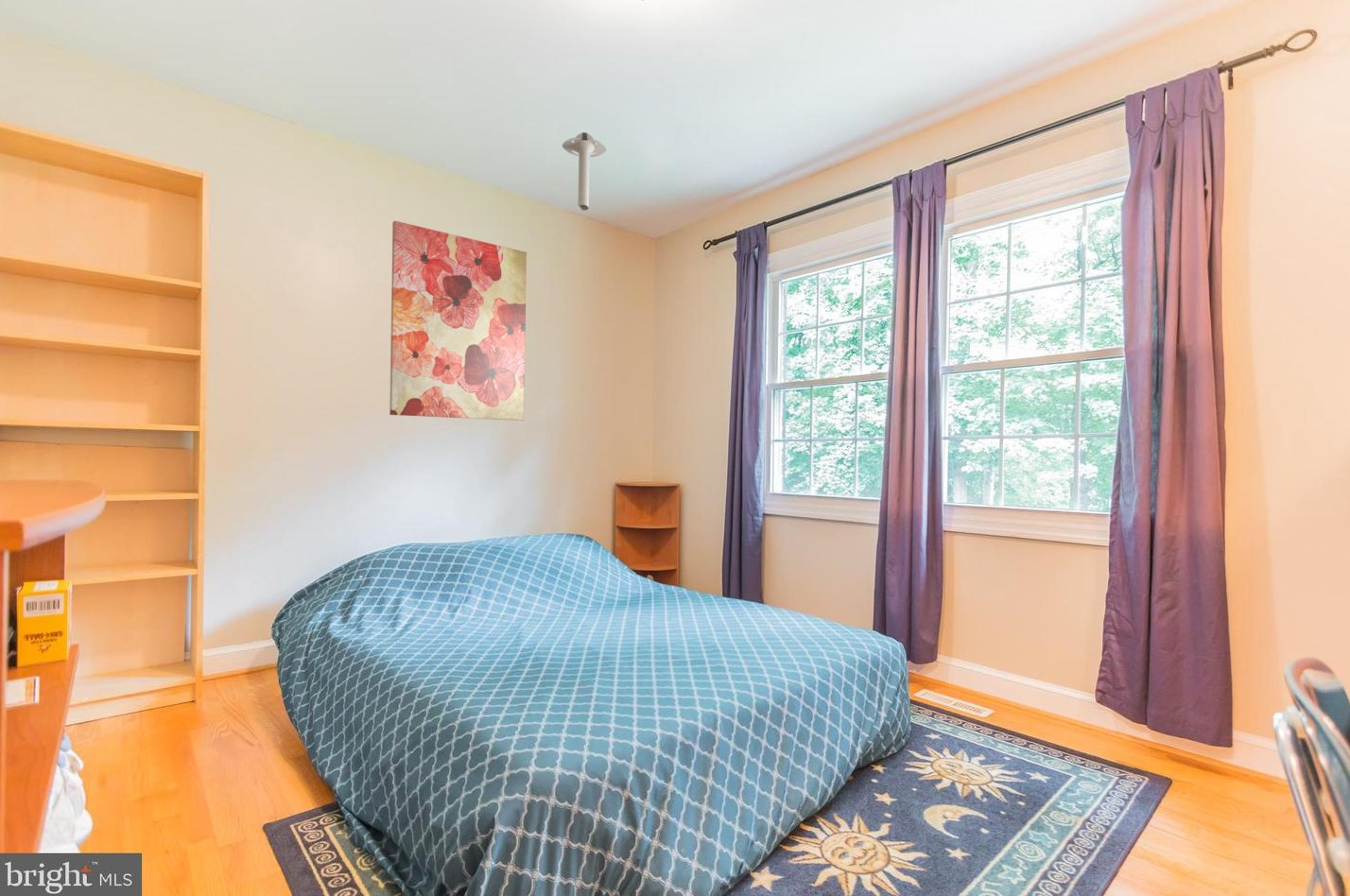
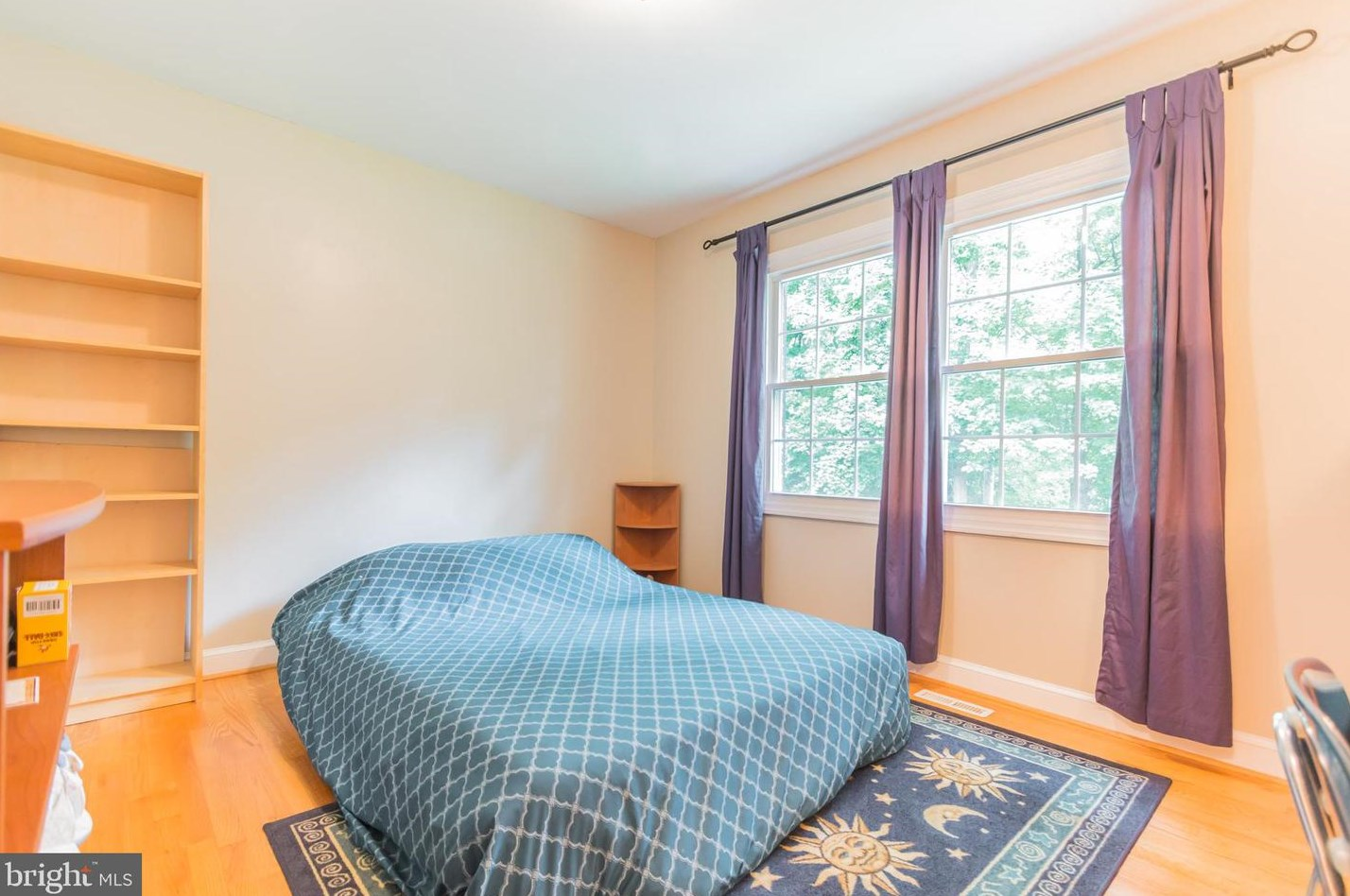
- wall art (462, 328)
- ceiling light (583, 171)
